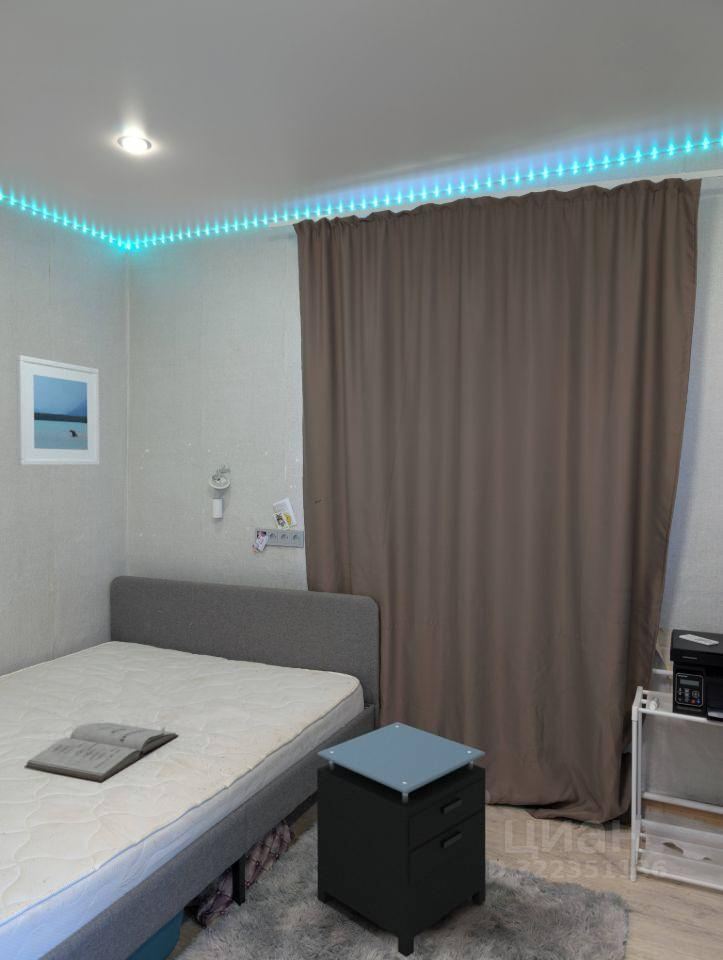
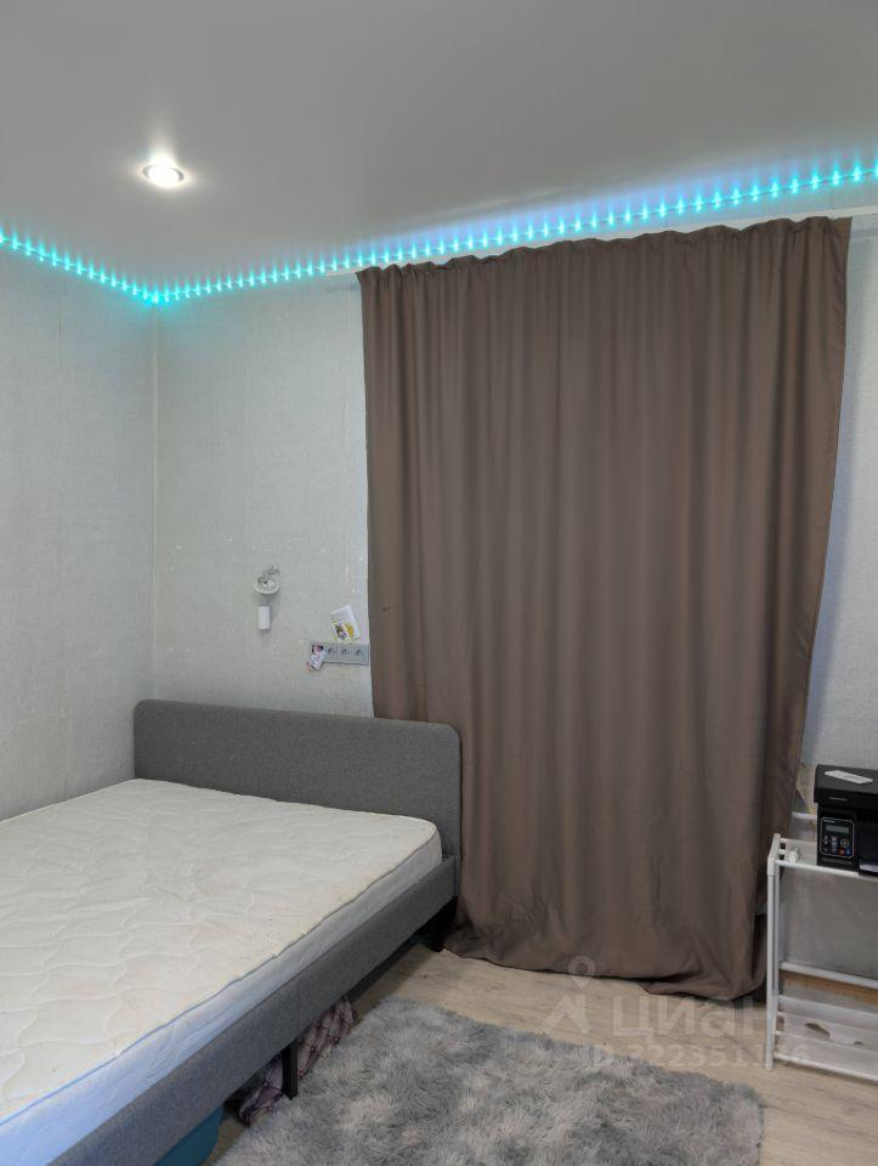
- book (105, 743)
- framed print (60, 414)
- nightstand (401, 826)
